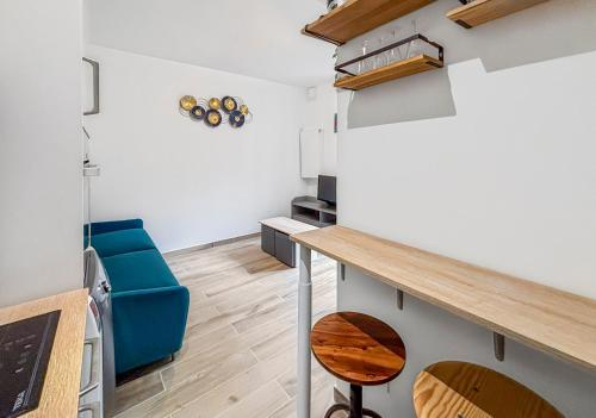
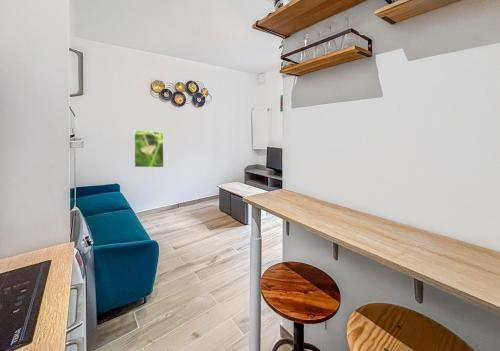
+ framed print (149, 149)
